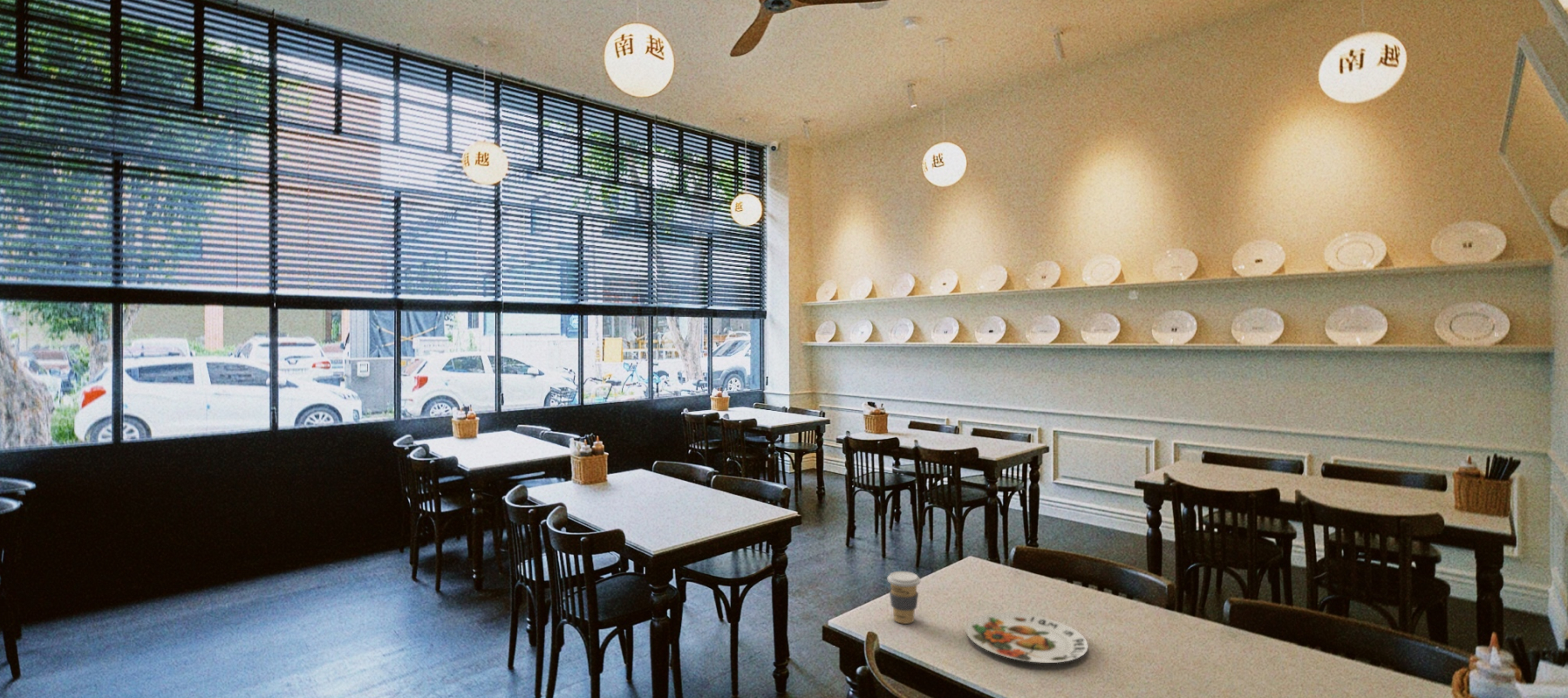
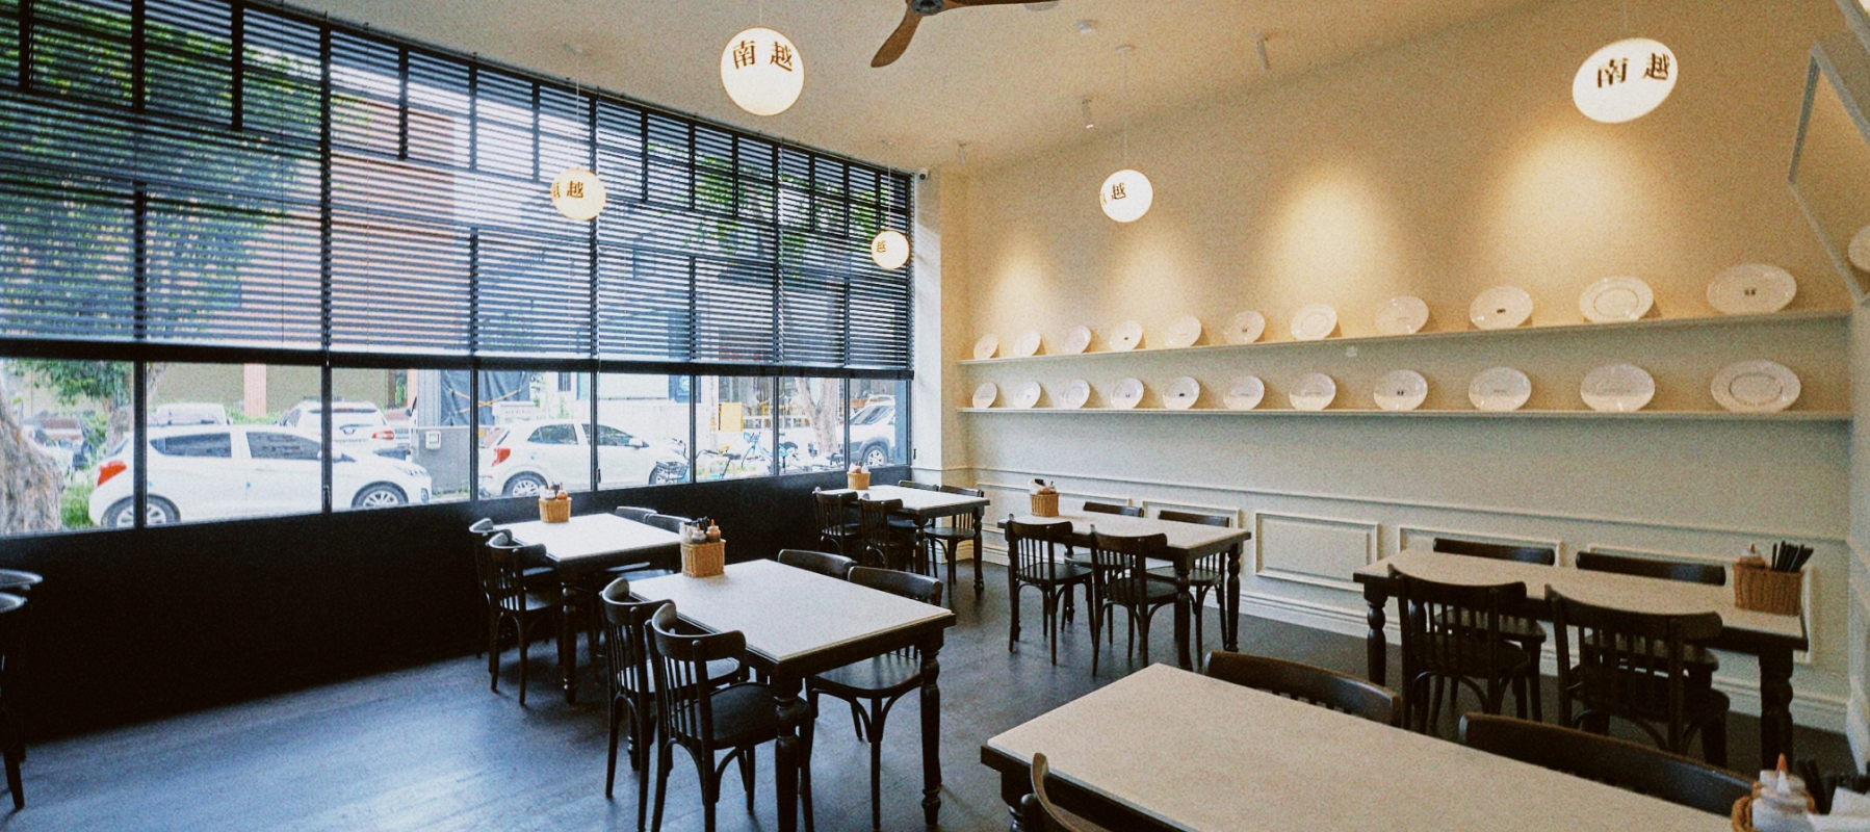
- coffee cup (903, 598)
- plate (1025, 637)
